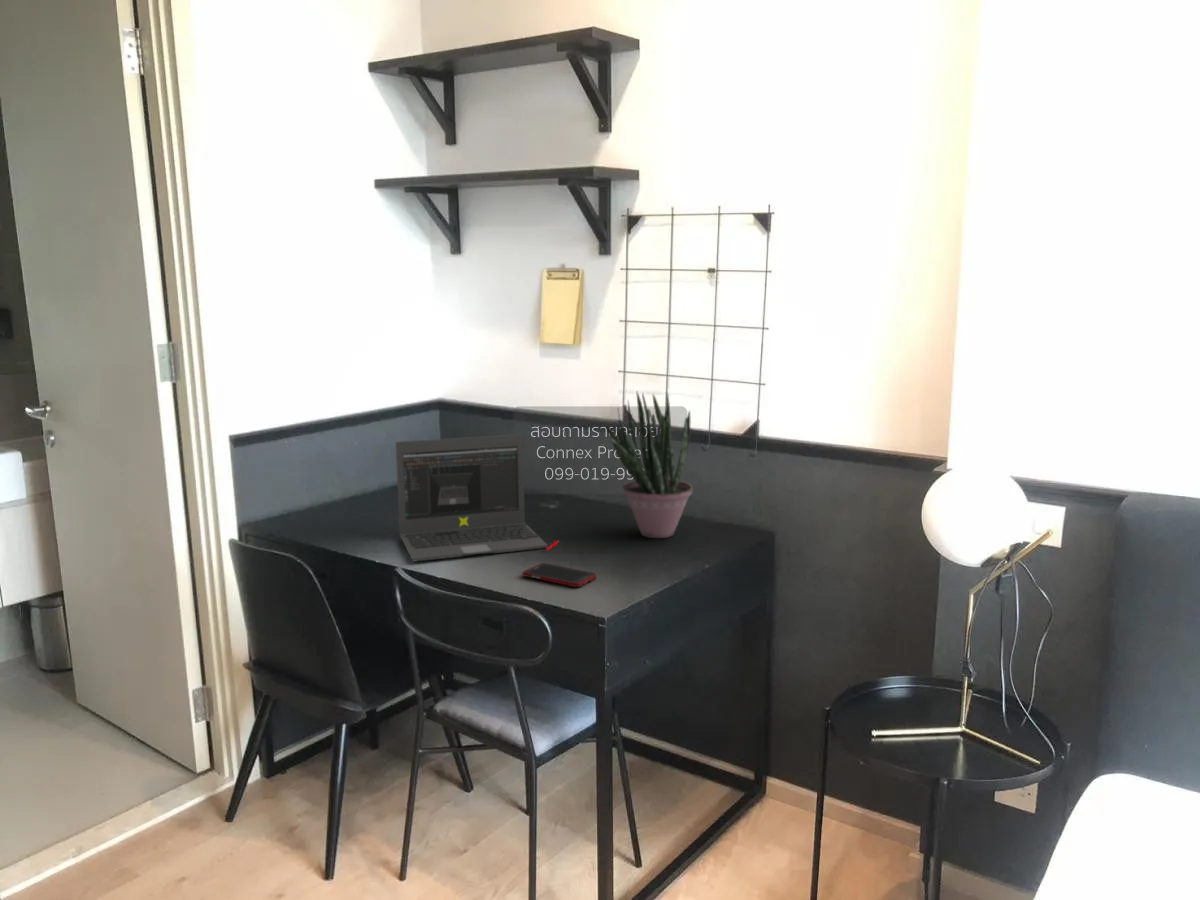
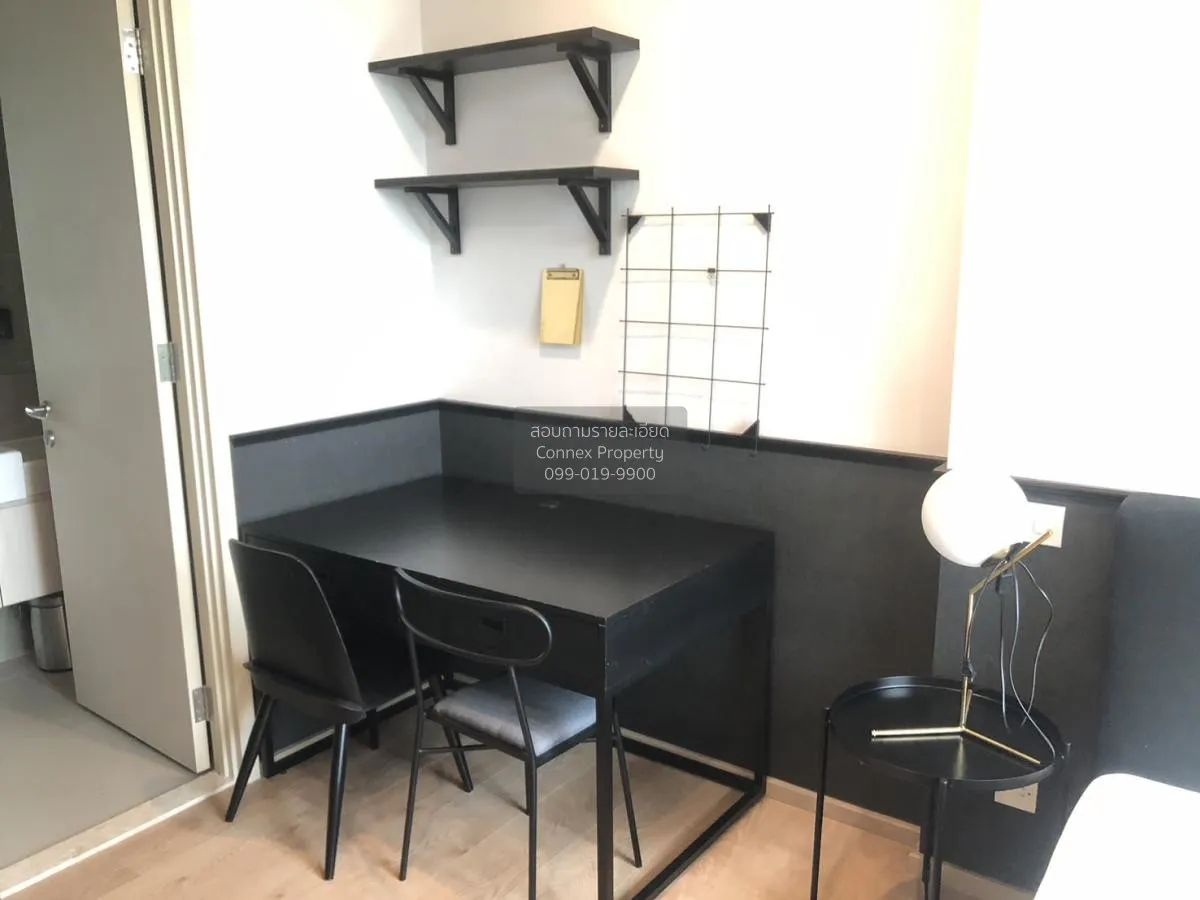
- laptop (479, 495)
- cell phone (559, 574)
- potted plant (650, 463)
